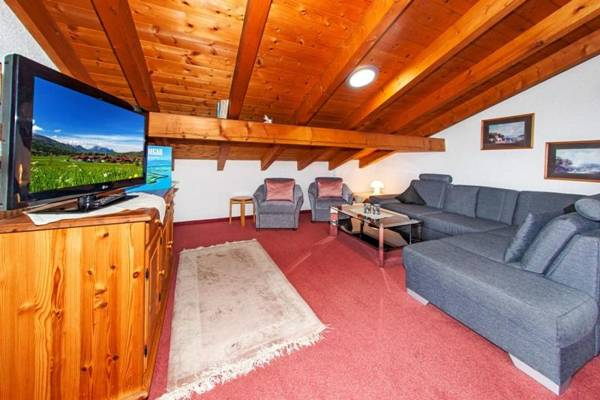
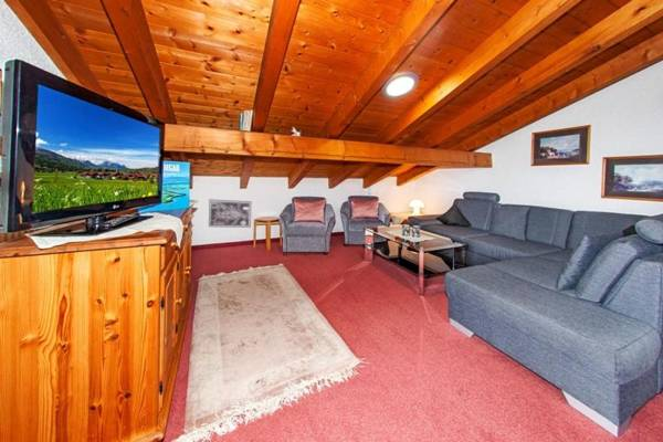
+ wall art (230, 213)
